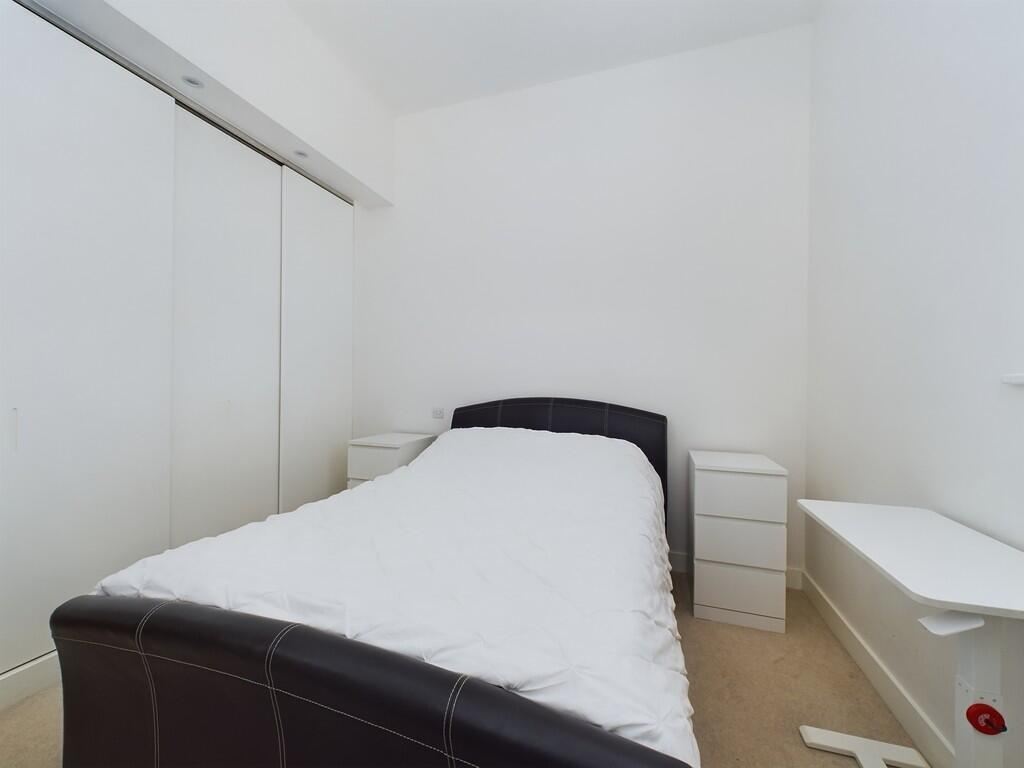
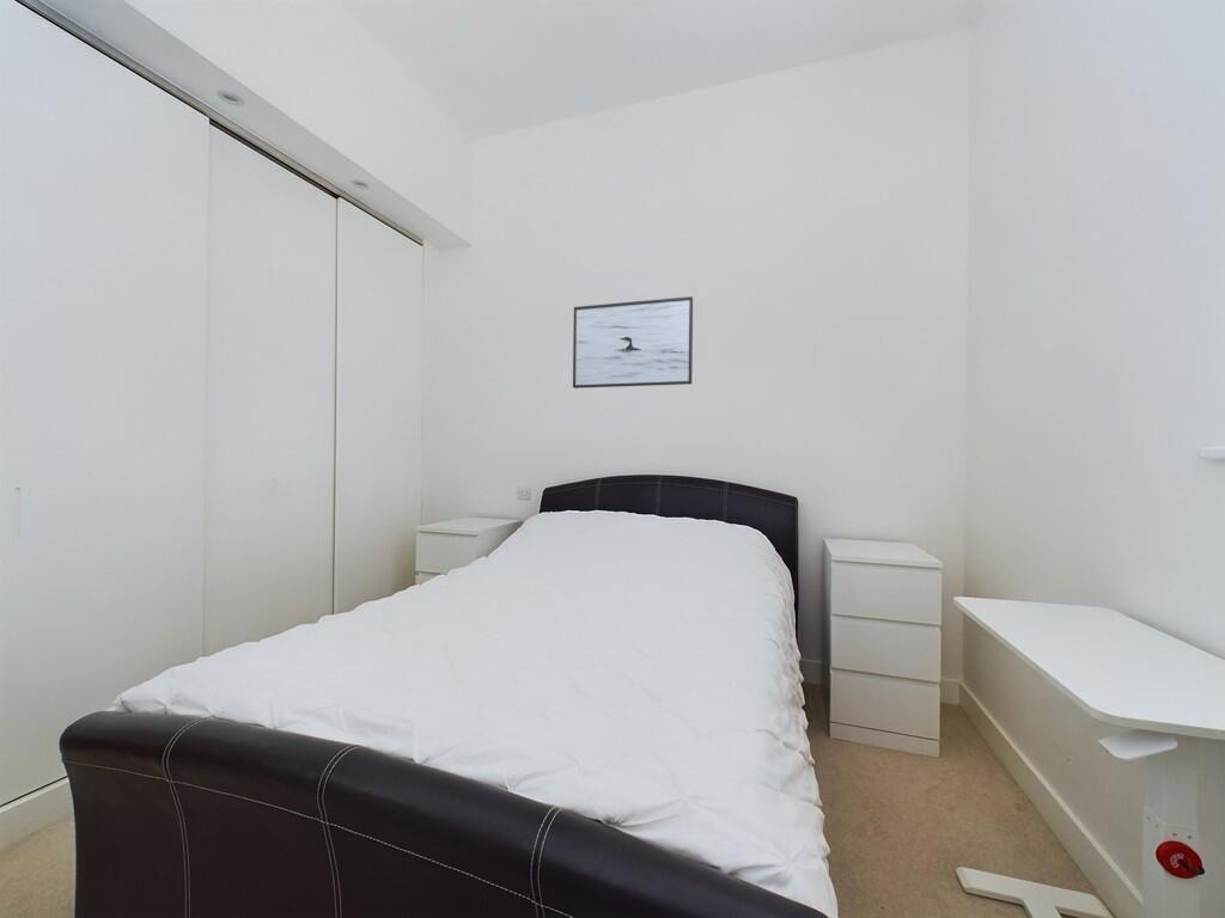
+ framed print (630, 343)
